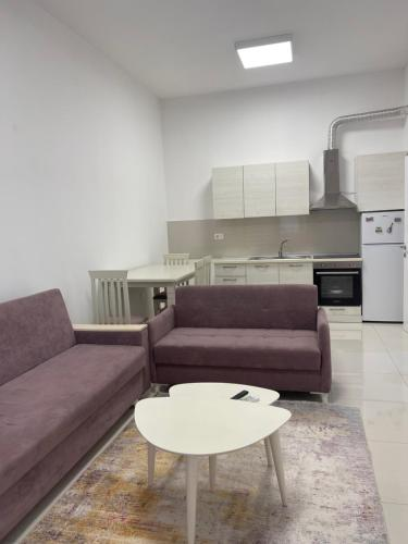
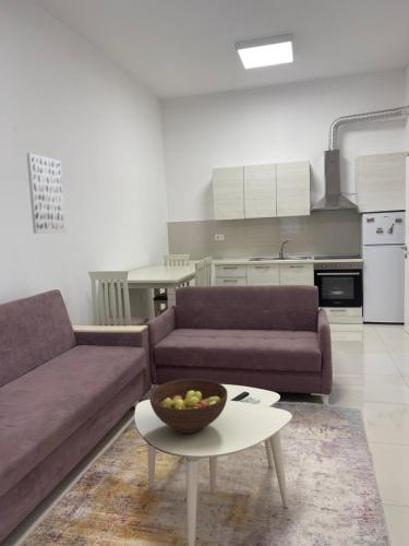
+ wall art (47, 195)
+ fruit bowl (189, 410)
